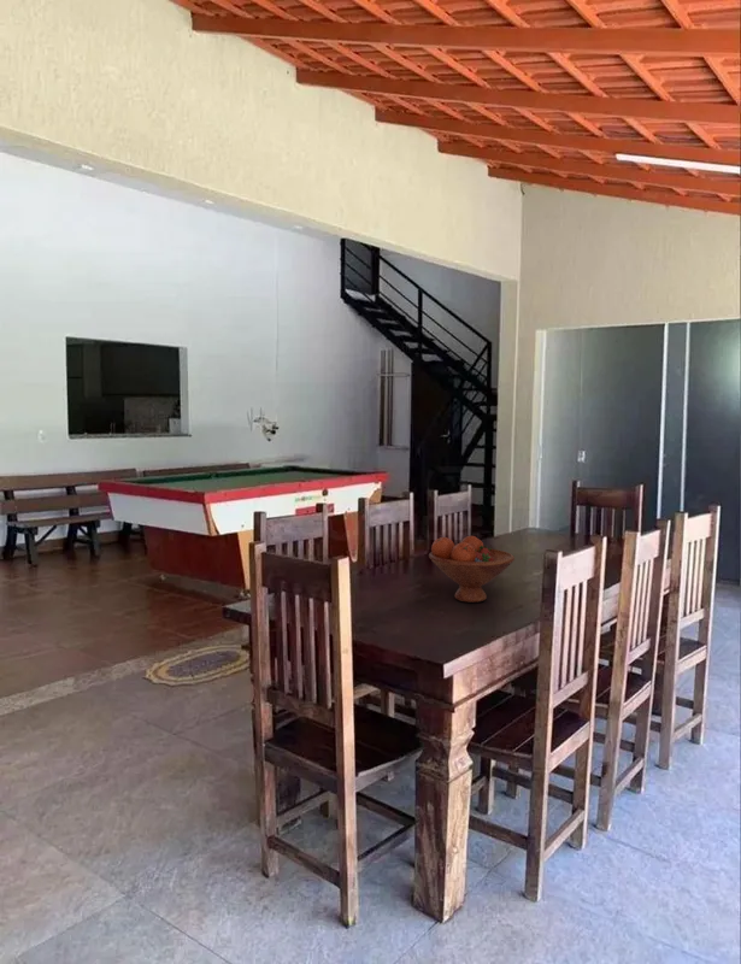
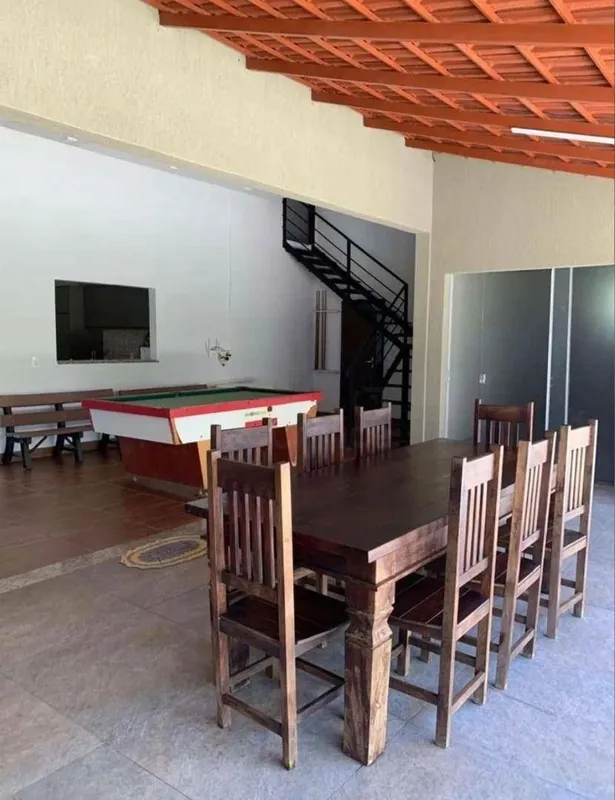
- fruit bowl (471, 568)
